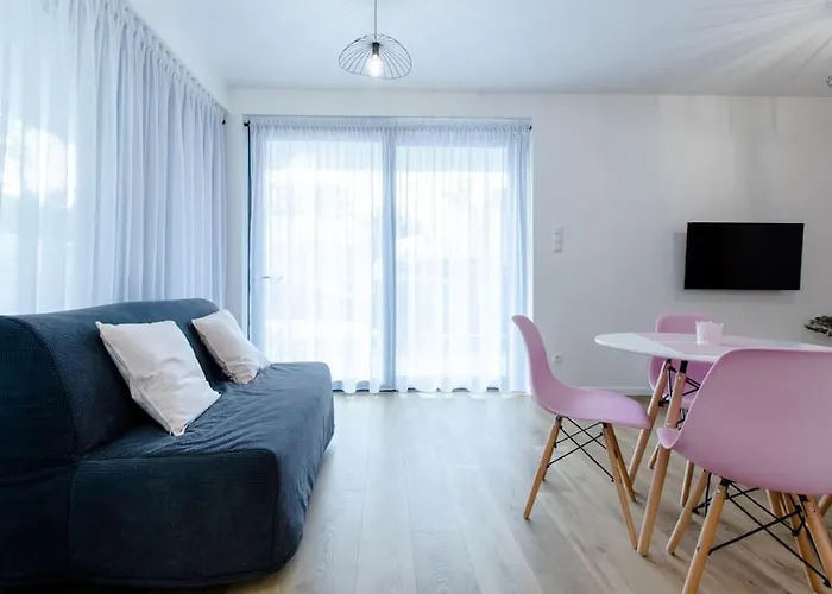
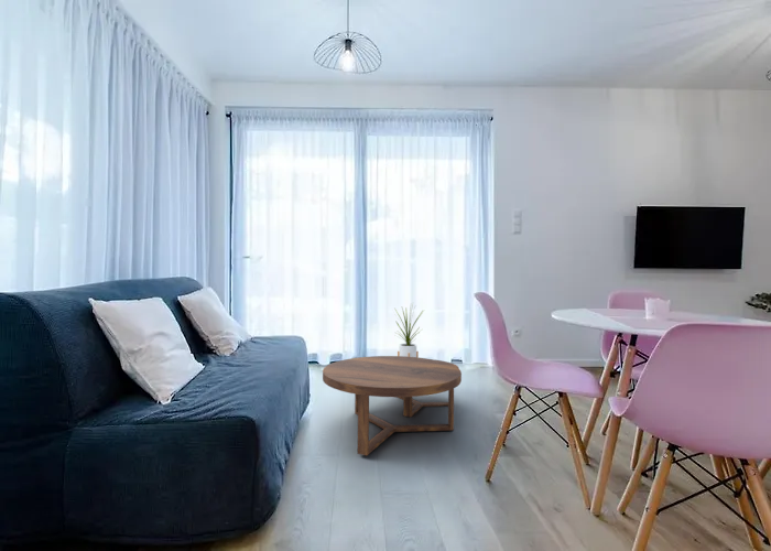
+ house plant (408, 336)
+ coffee table (402, 391)
